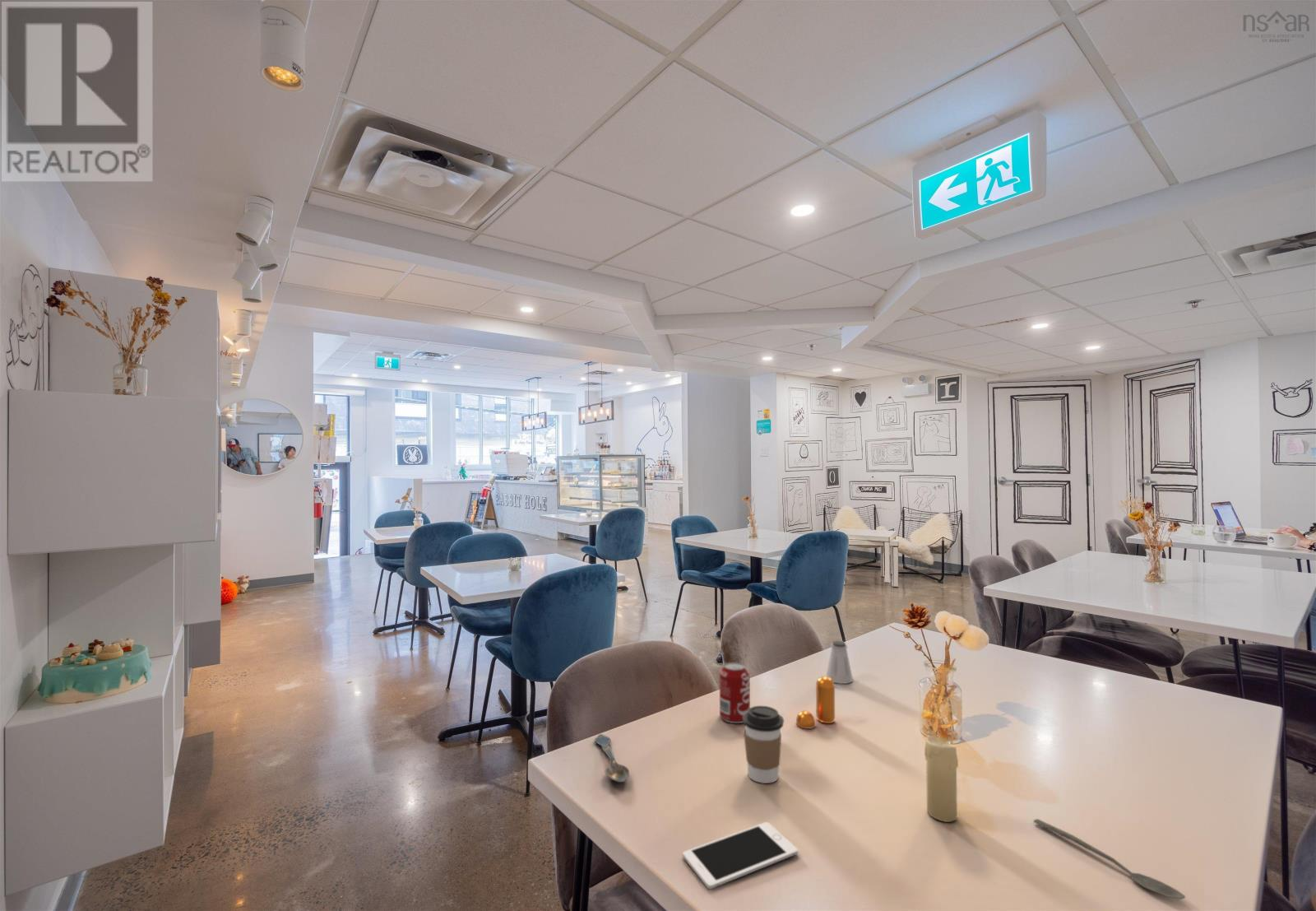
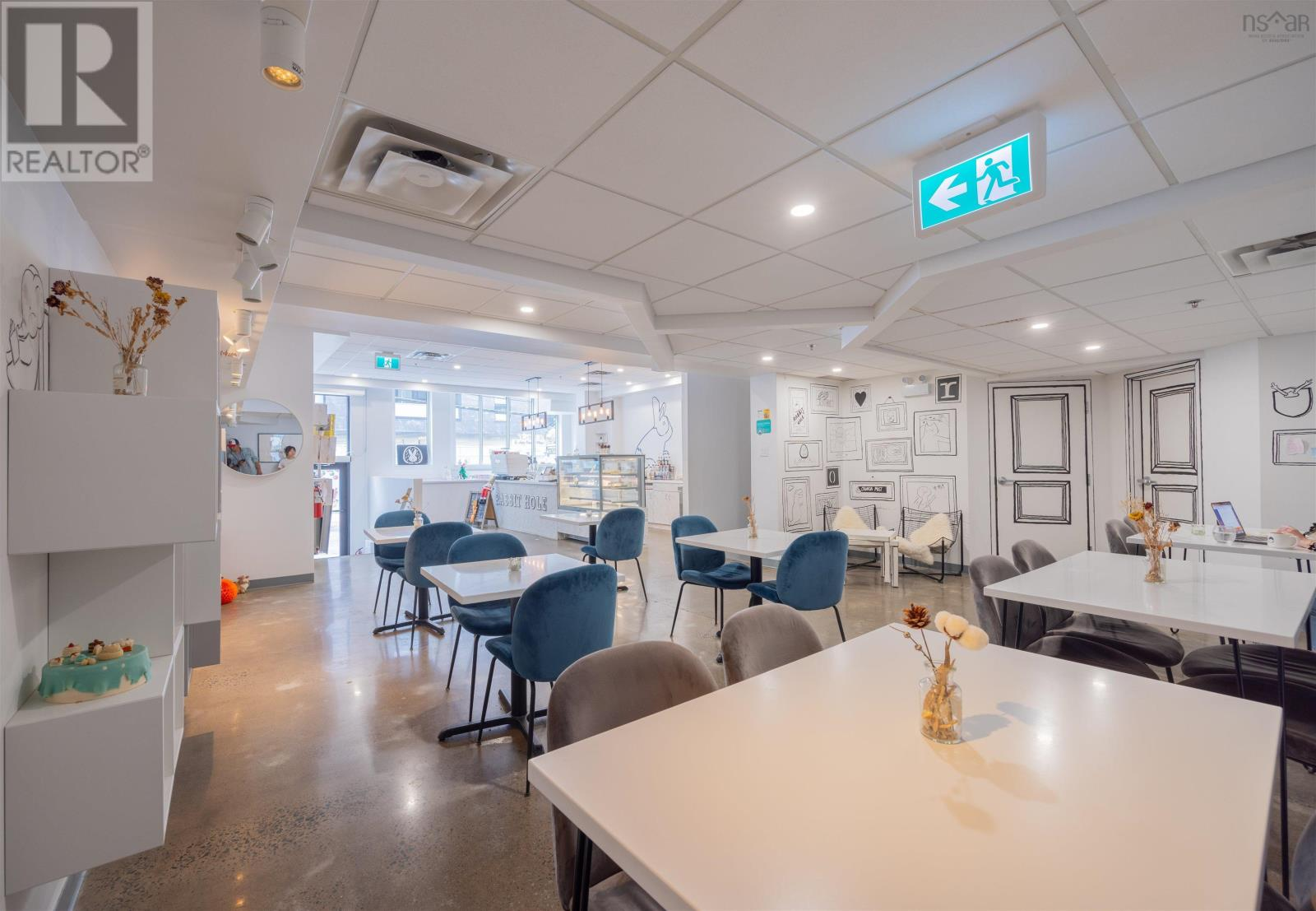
- cell phone (740, 853)
- spoon (1101, 855)
- spoon (609, 755)
- beverage can (734, 691)
- candle (940, 769)
- saltshaker (839, 660)
- pepper shaker (816, 700)
- coffee cup (763, 743)
